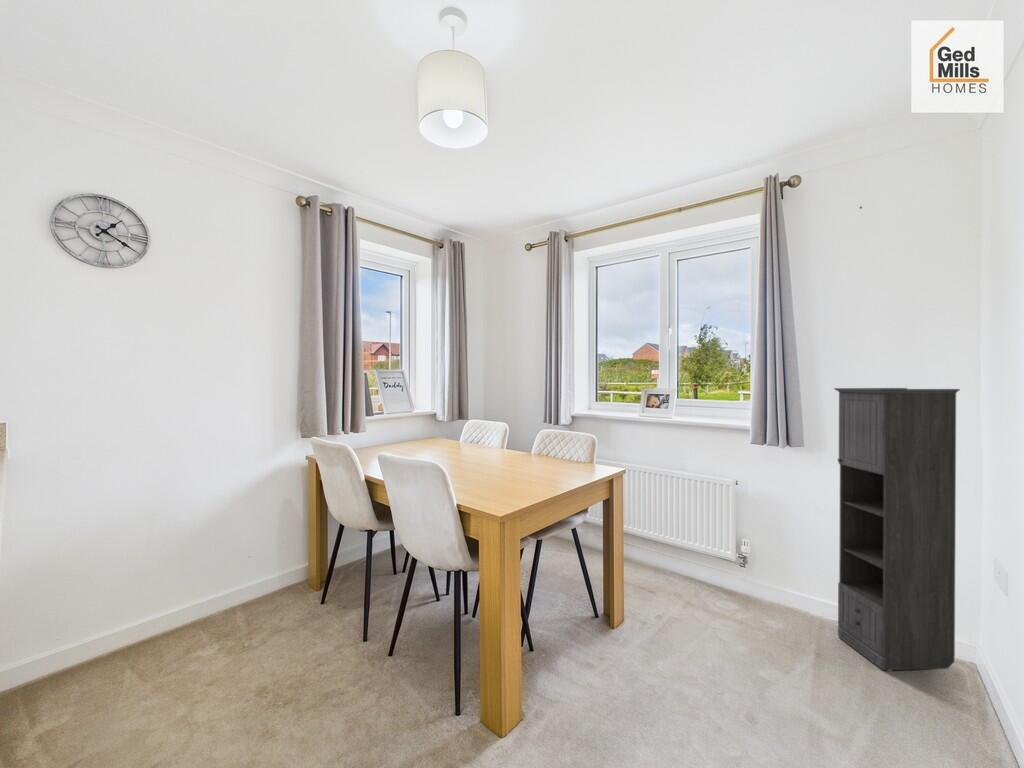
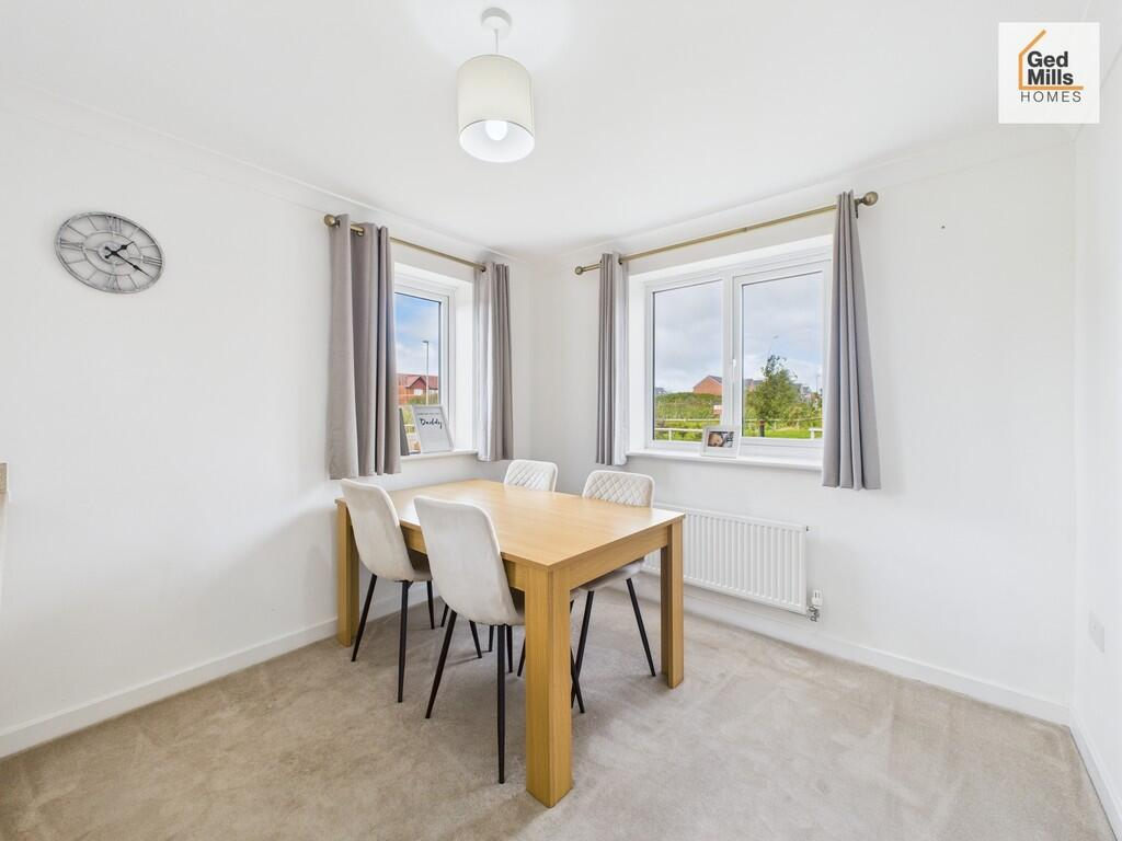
- storage cabinet (892, 520)
